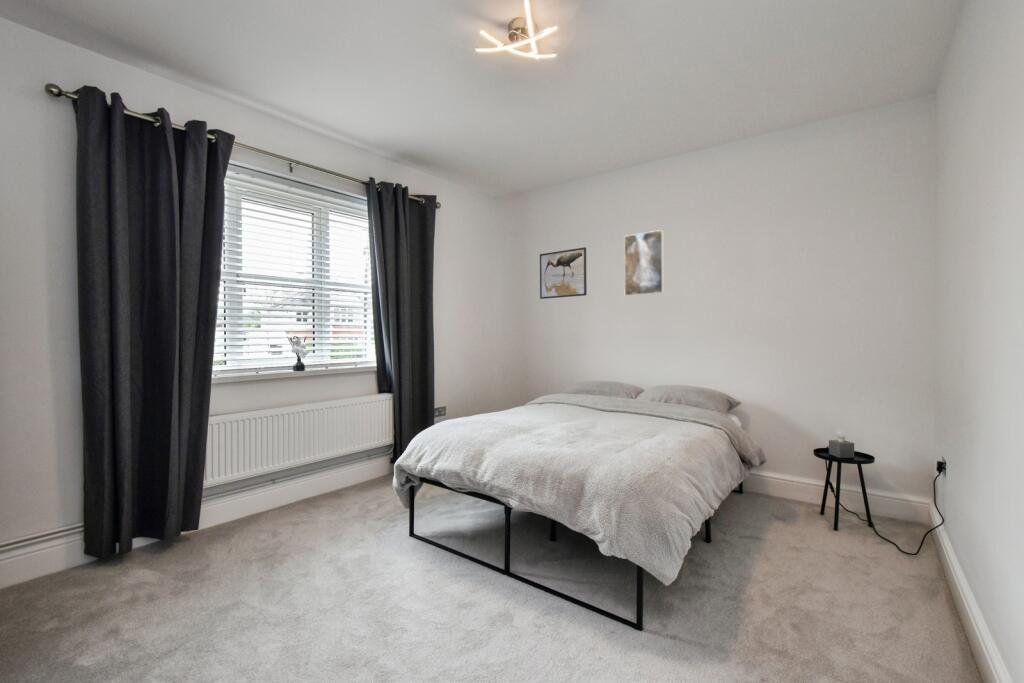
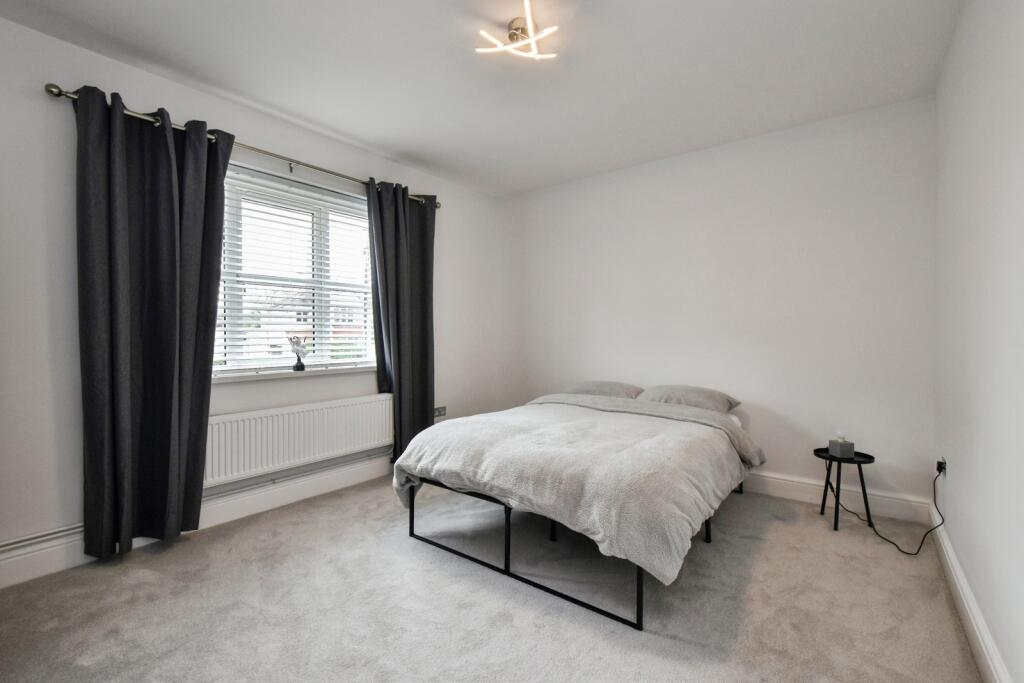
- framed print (643, 264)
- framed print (562, 274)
